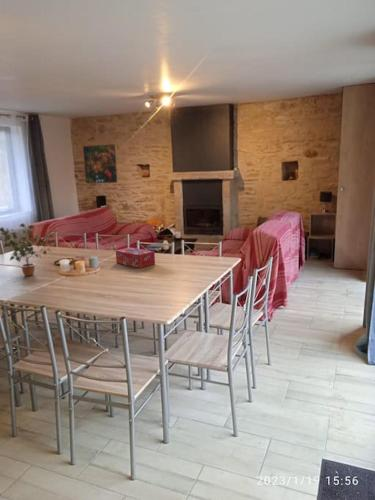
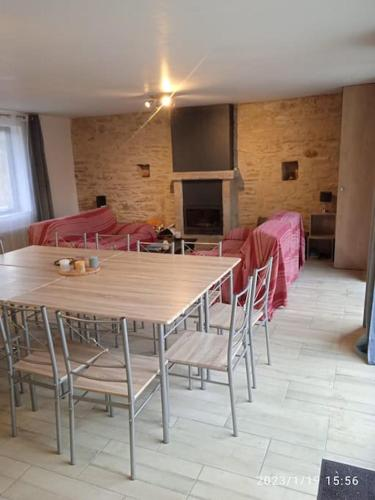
- potted plant (26, 249)
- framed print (100, 164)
- tissue box (135, 257)
